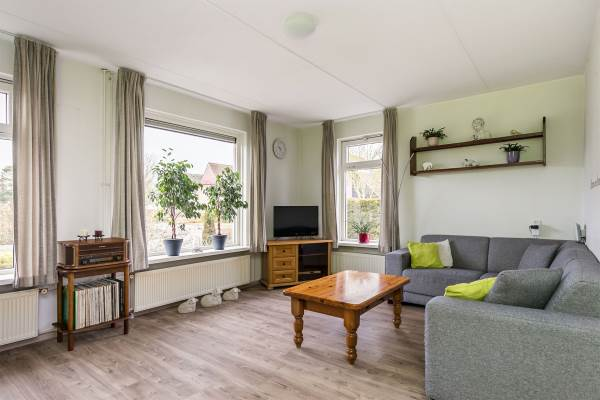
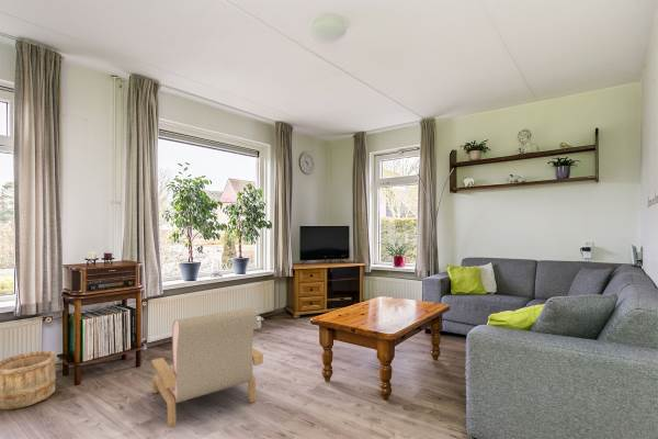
+ wooden bucket (25, 379)
+ armchair (204, 351)
